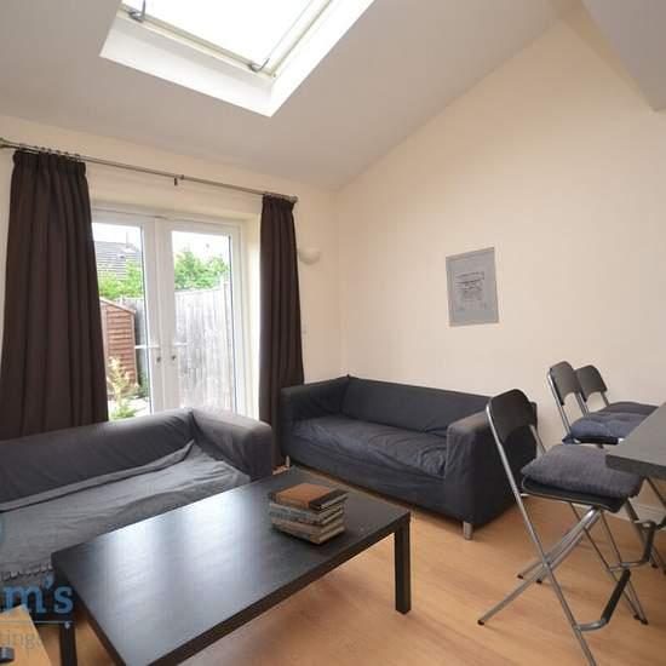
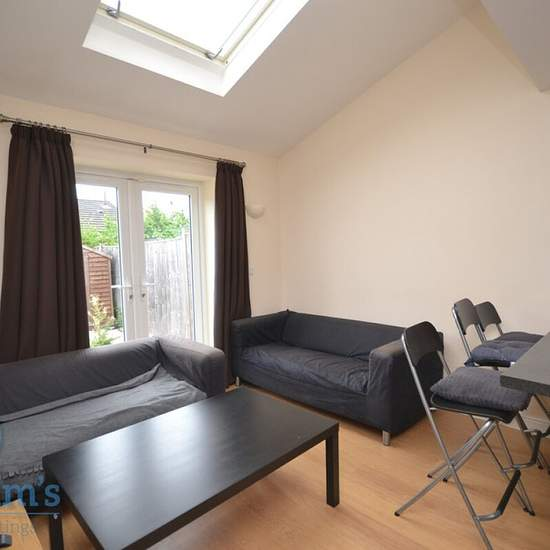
- book stack (306, 510)
- wall art (470, 288)
